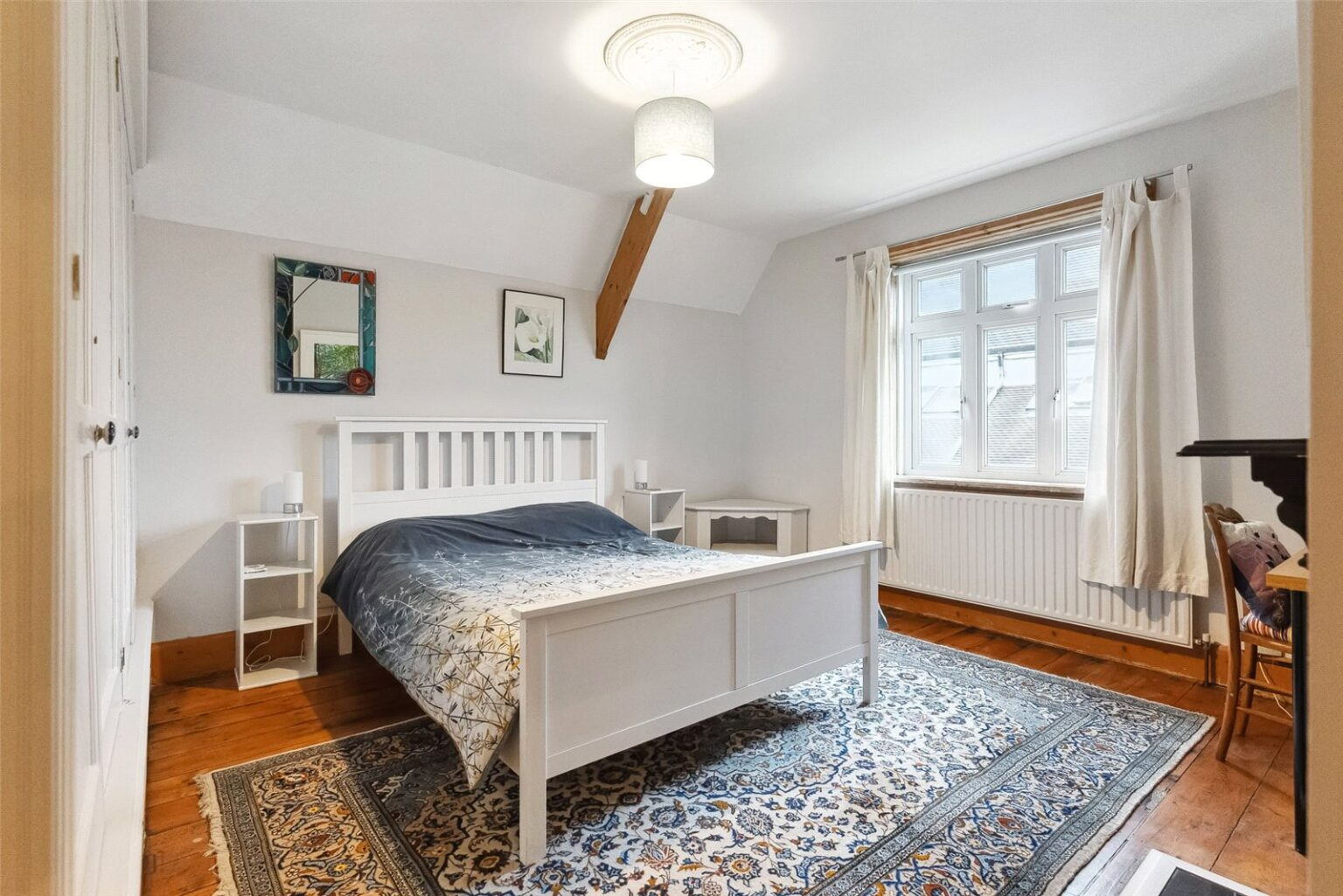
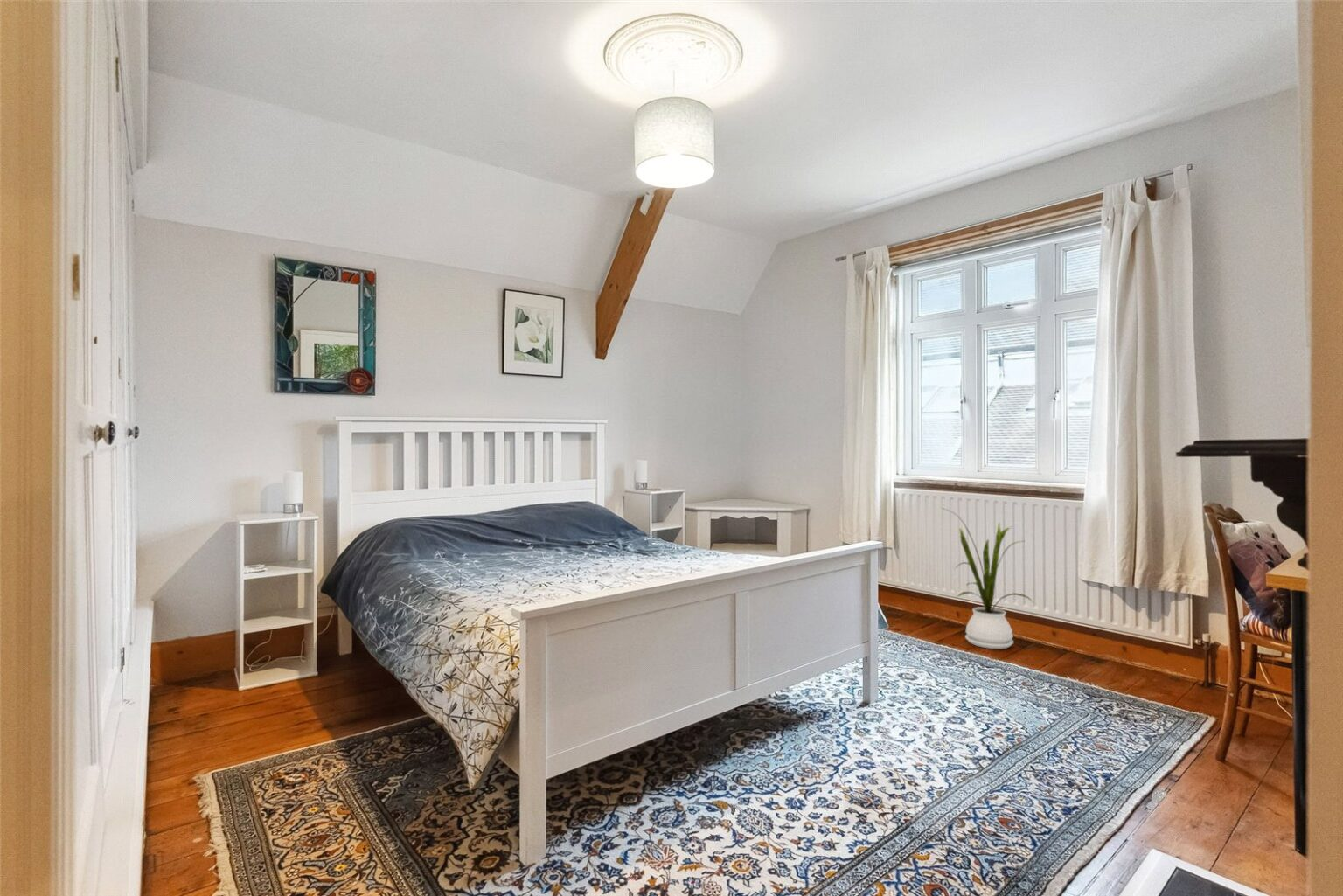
+ house plant (984, 576)
